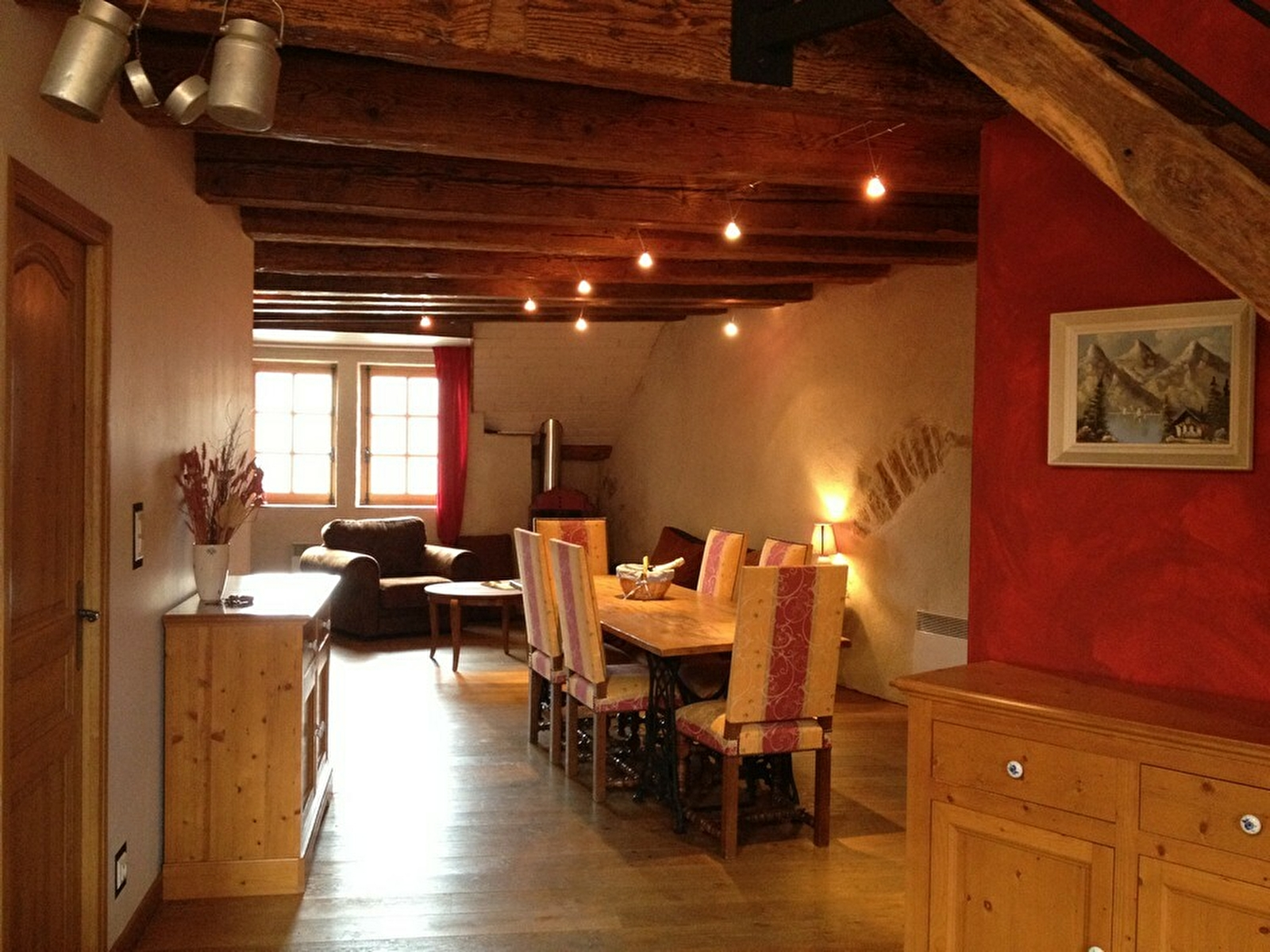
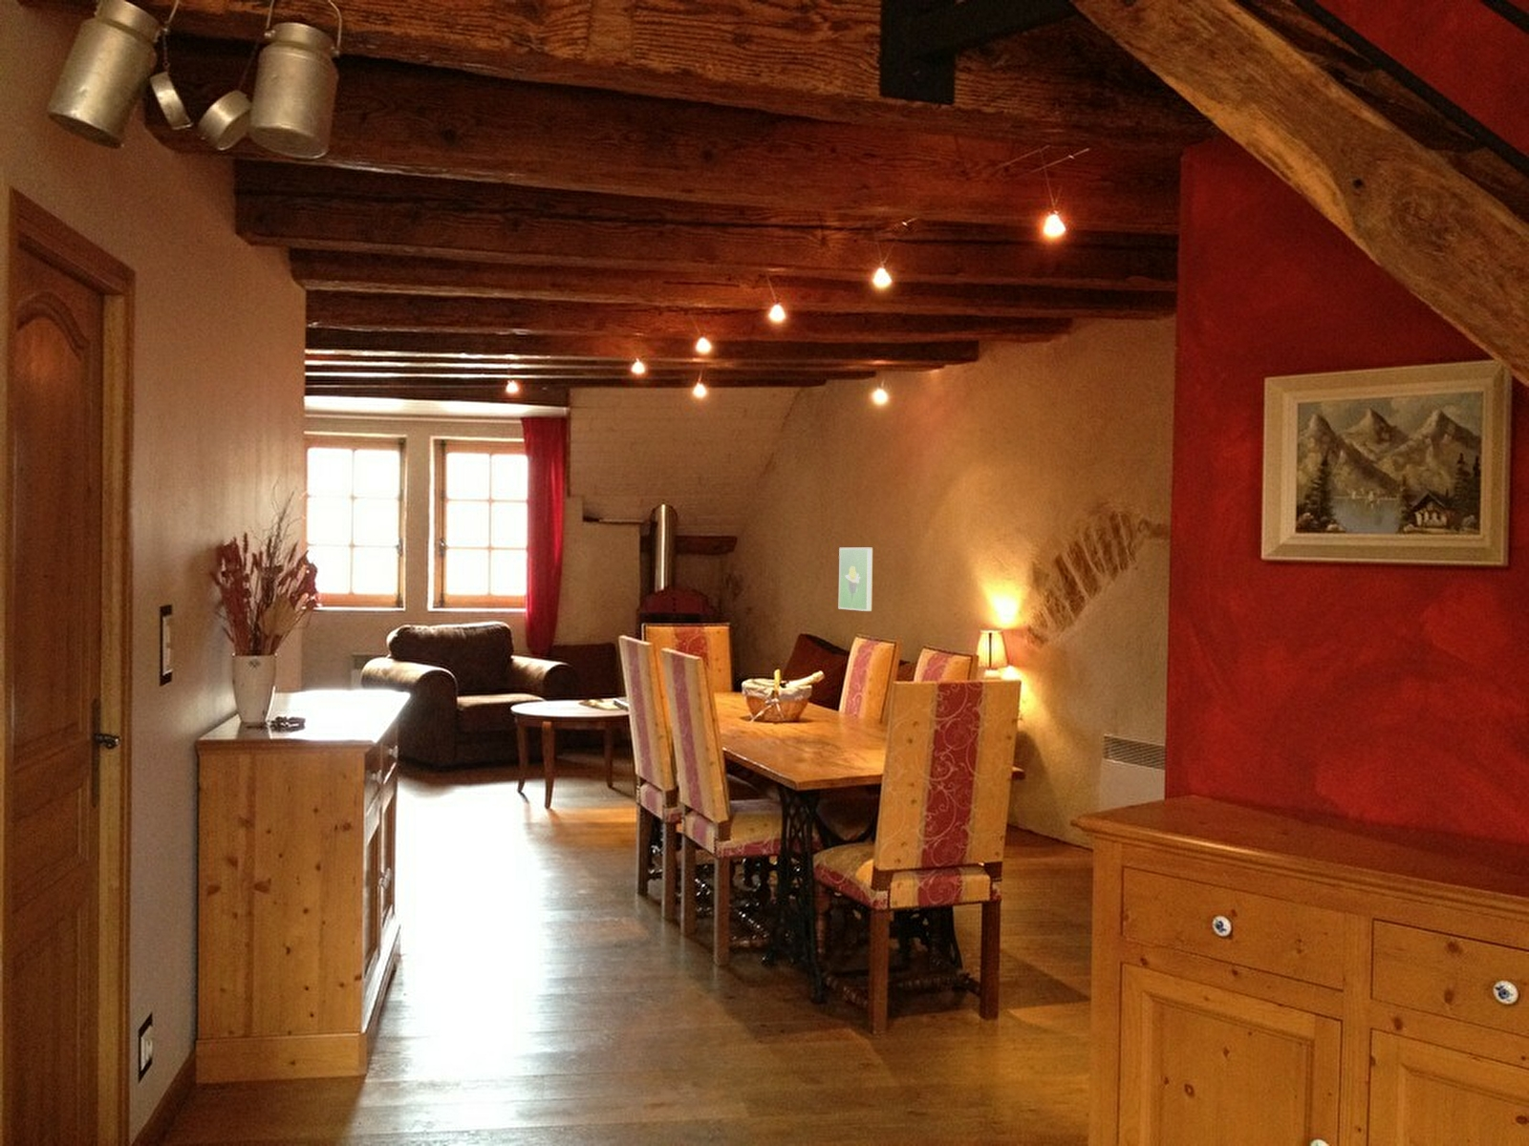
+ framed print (855, 579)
